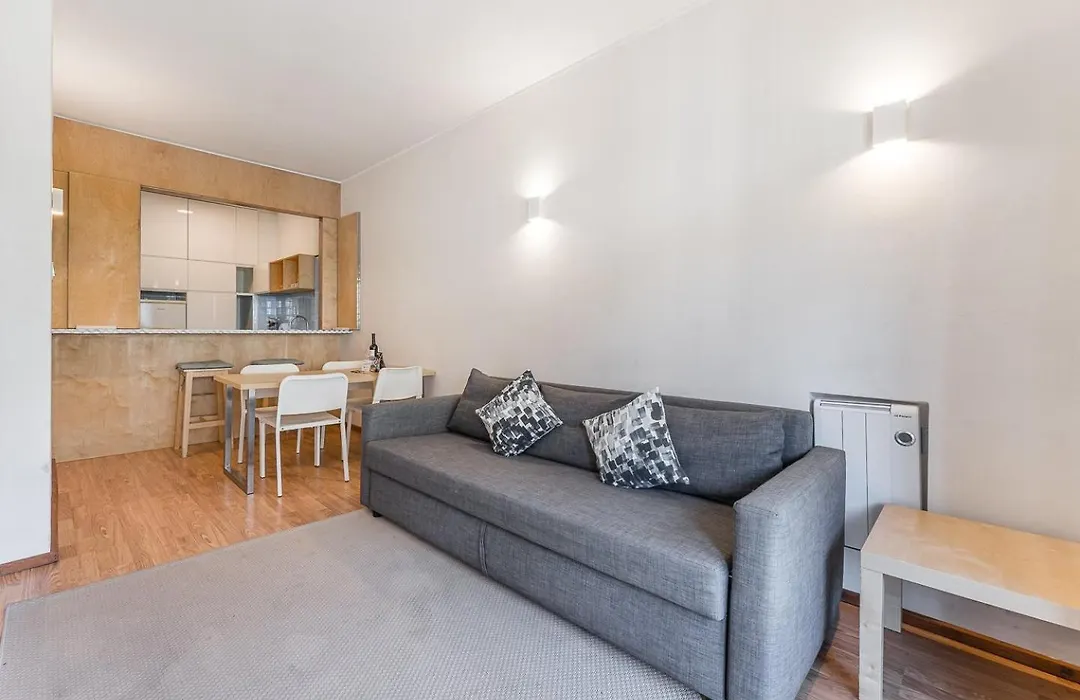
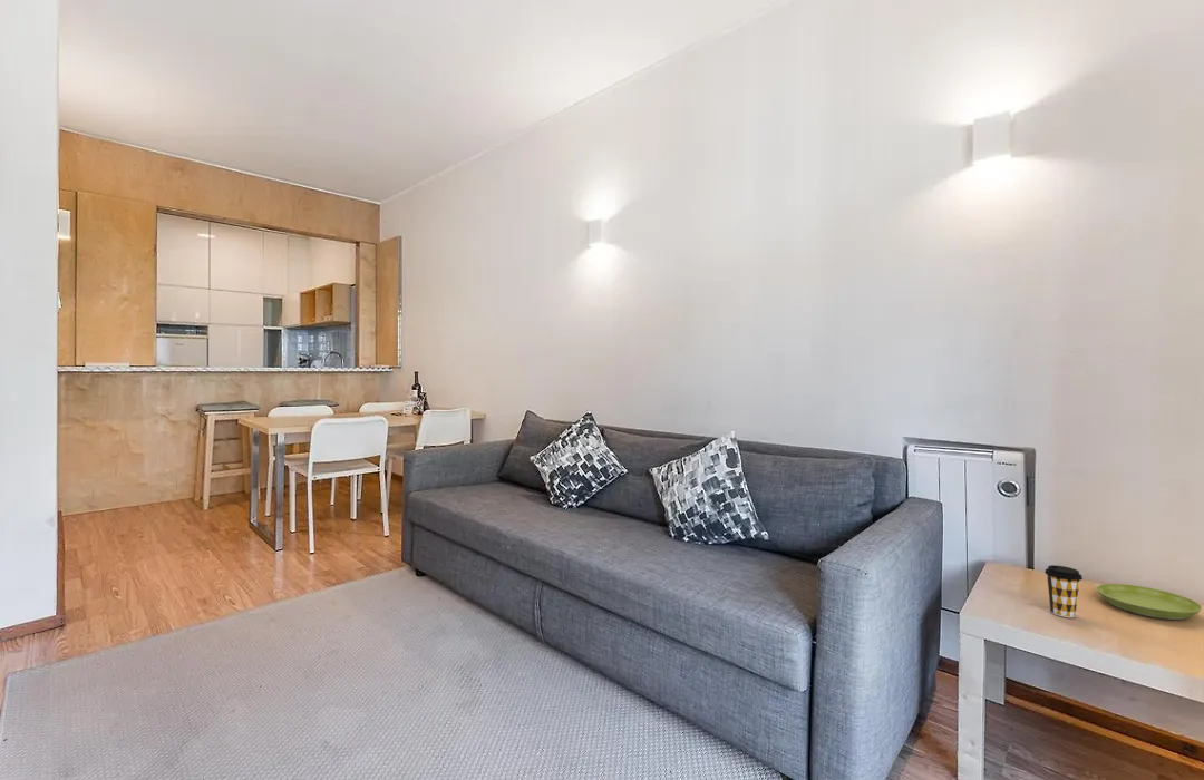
+ coffee cup (1062, 591)
+ saucer (1146, 602)
